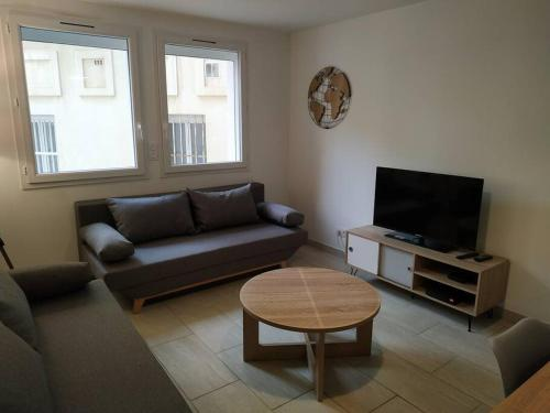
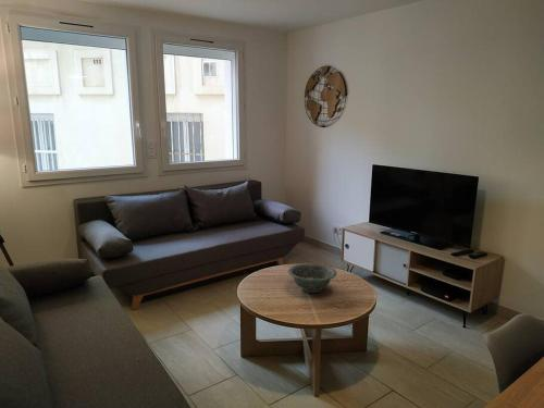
+ decorative bowl (311, 280)
